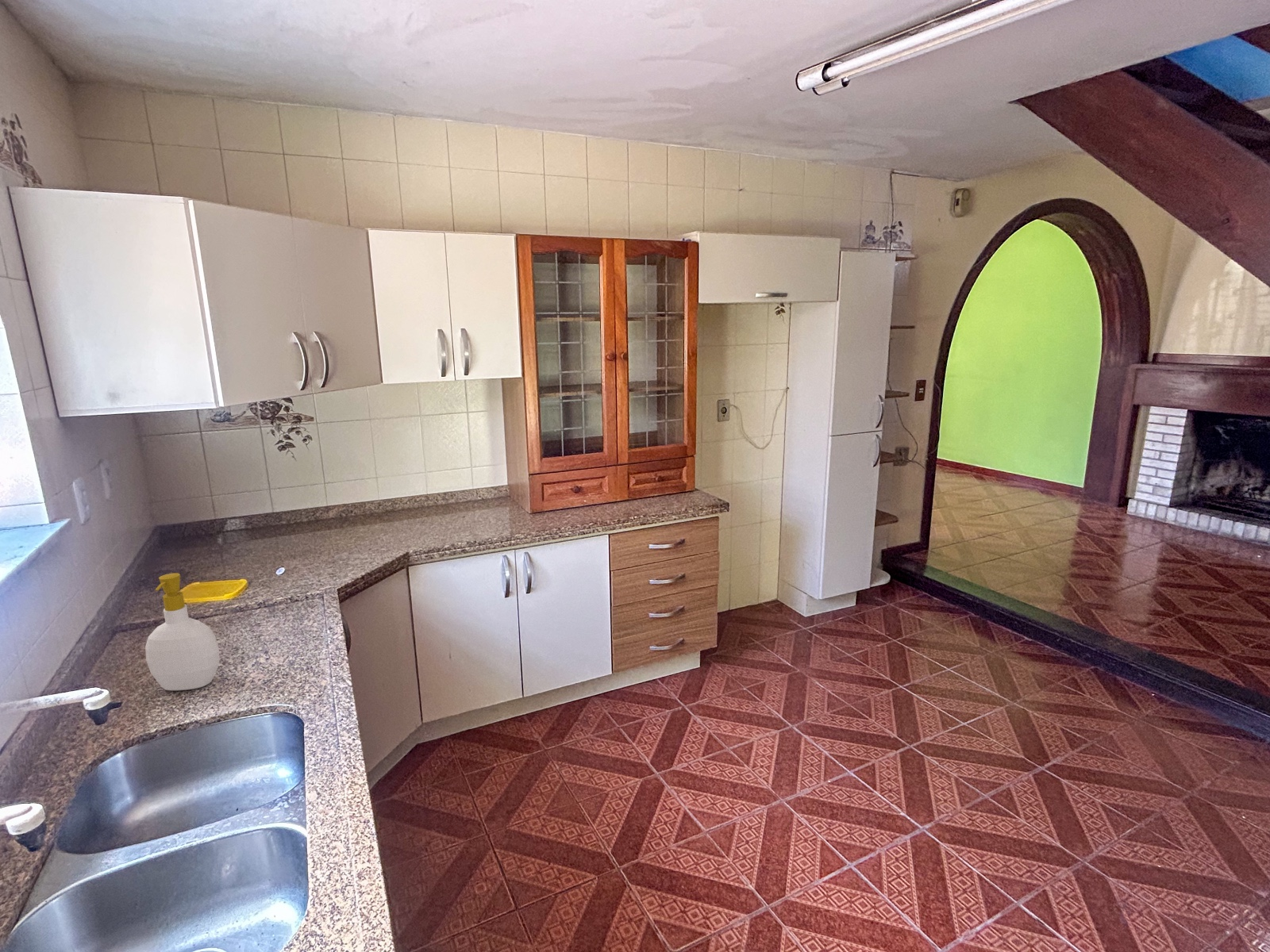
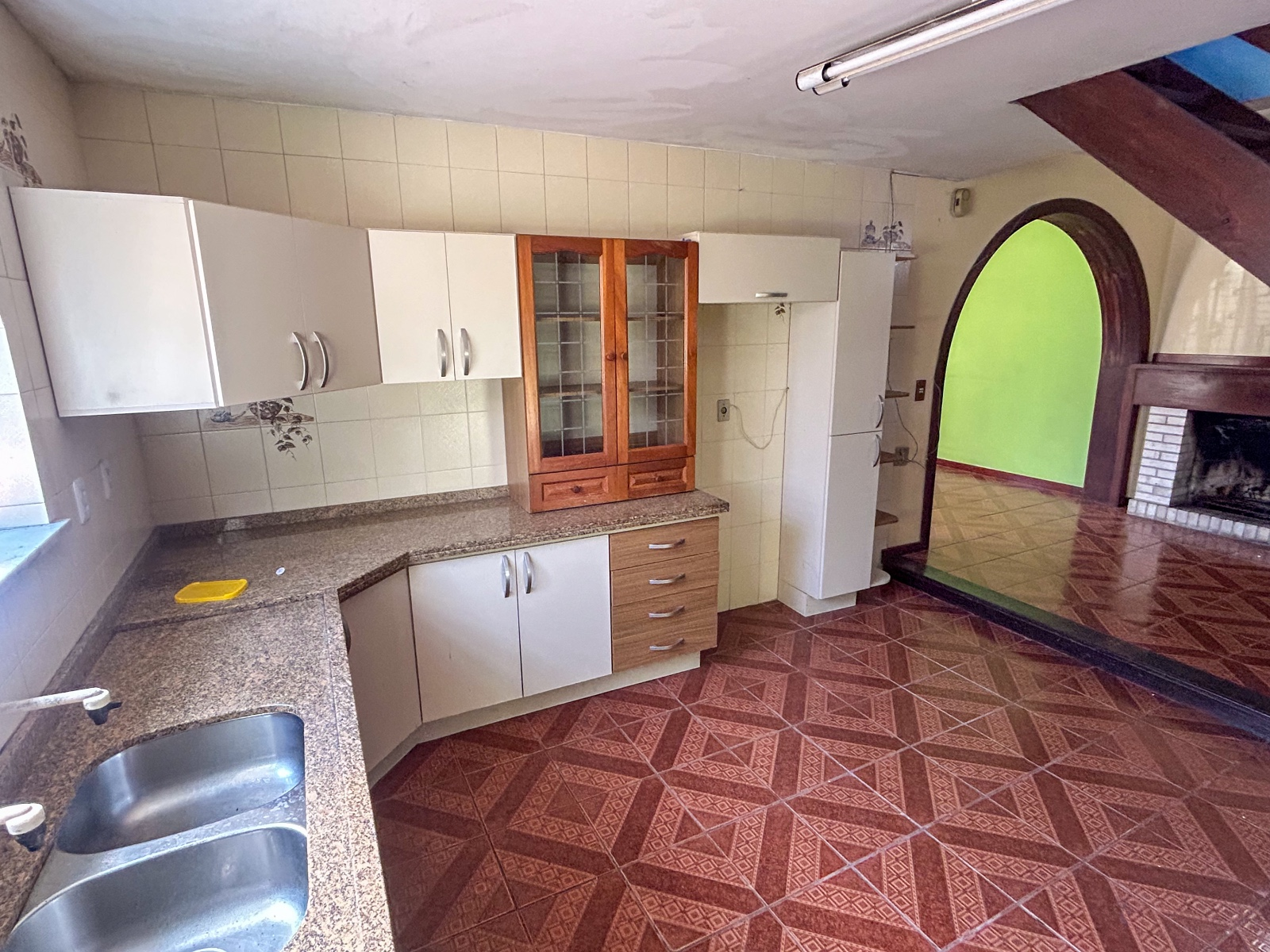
- soap bottle (178, 632)
